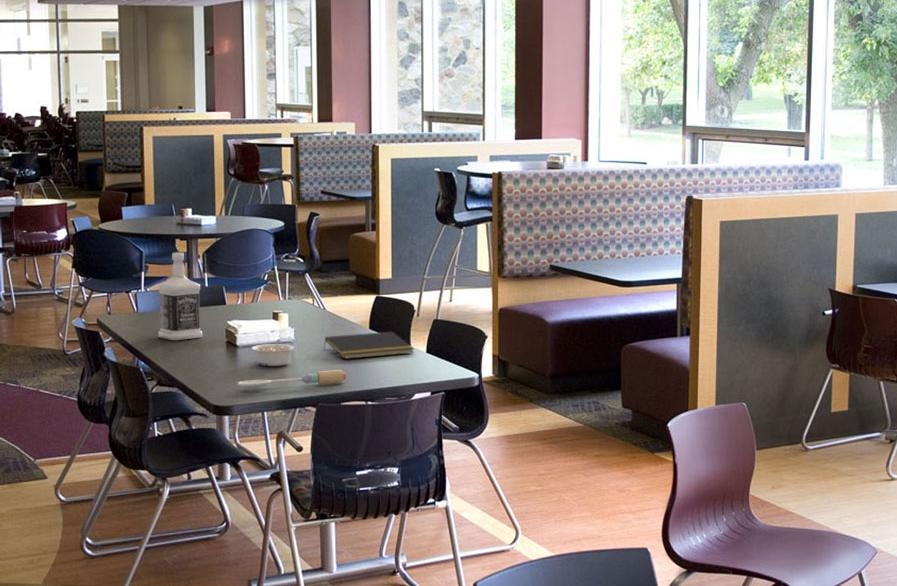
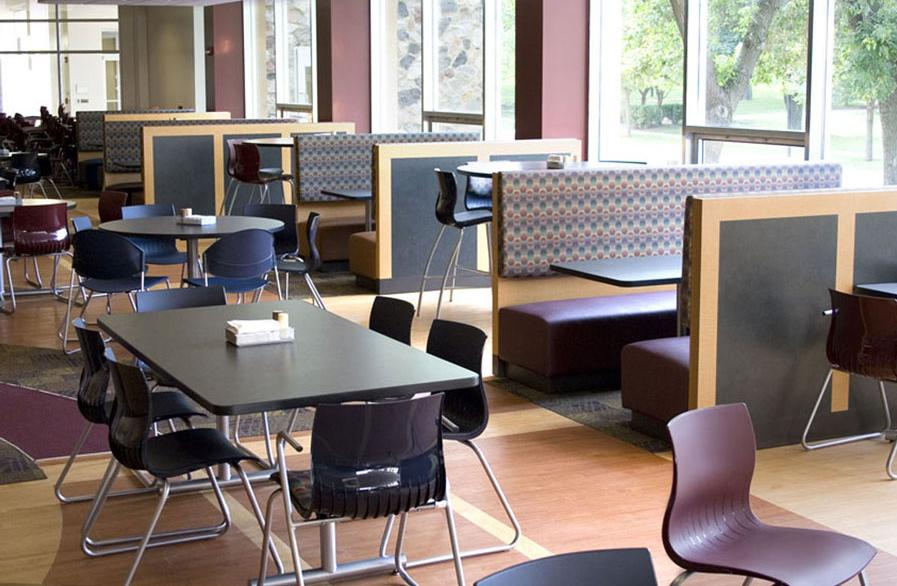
- legume (272, 353)
- bottle (179, 295)
- spoon (292, 379)
- notepad (369, 344)
